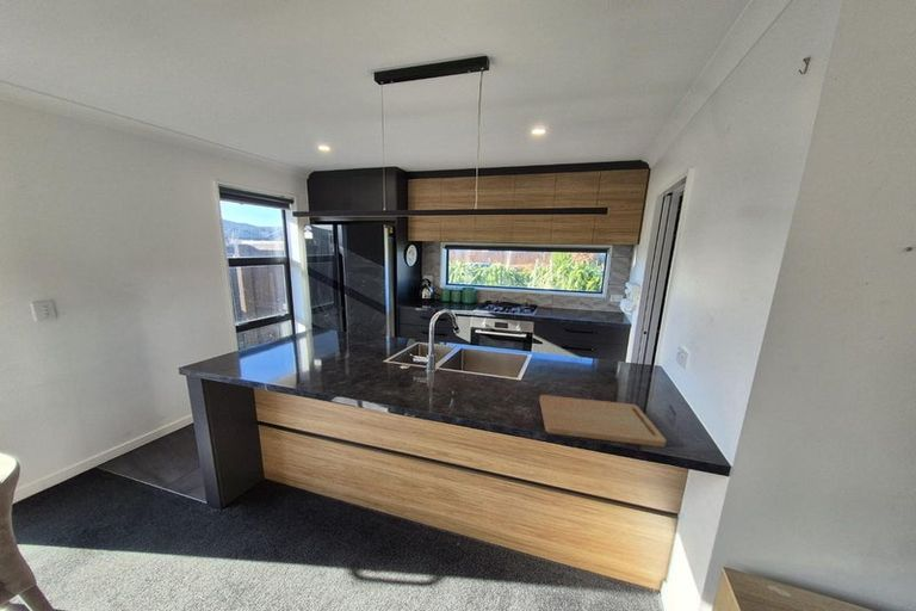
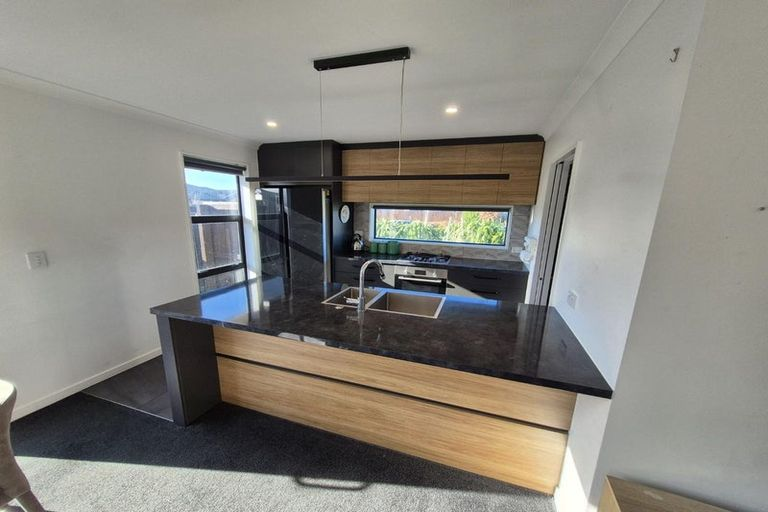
- cutting board (594, 416)
